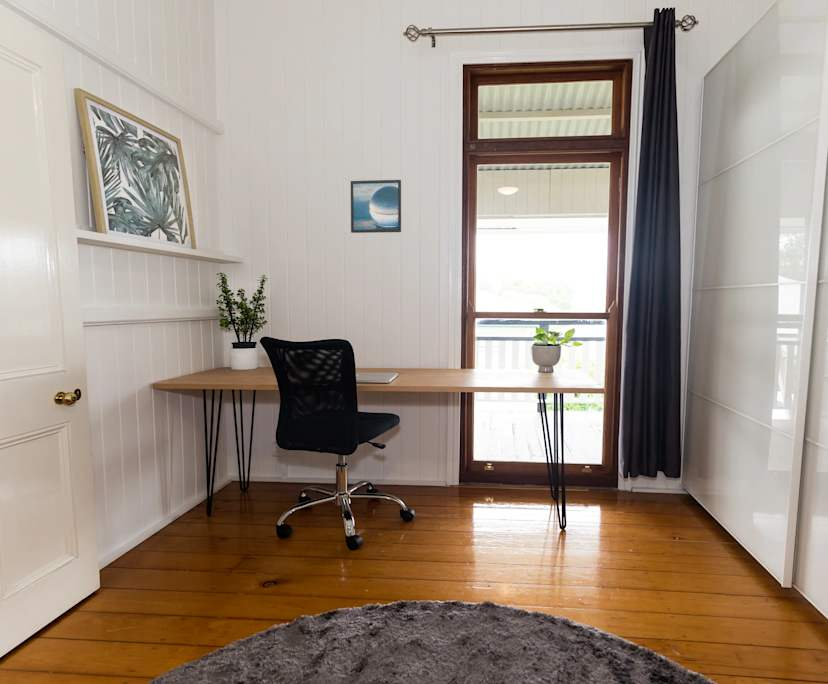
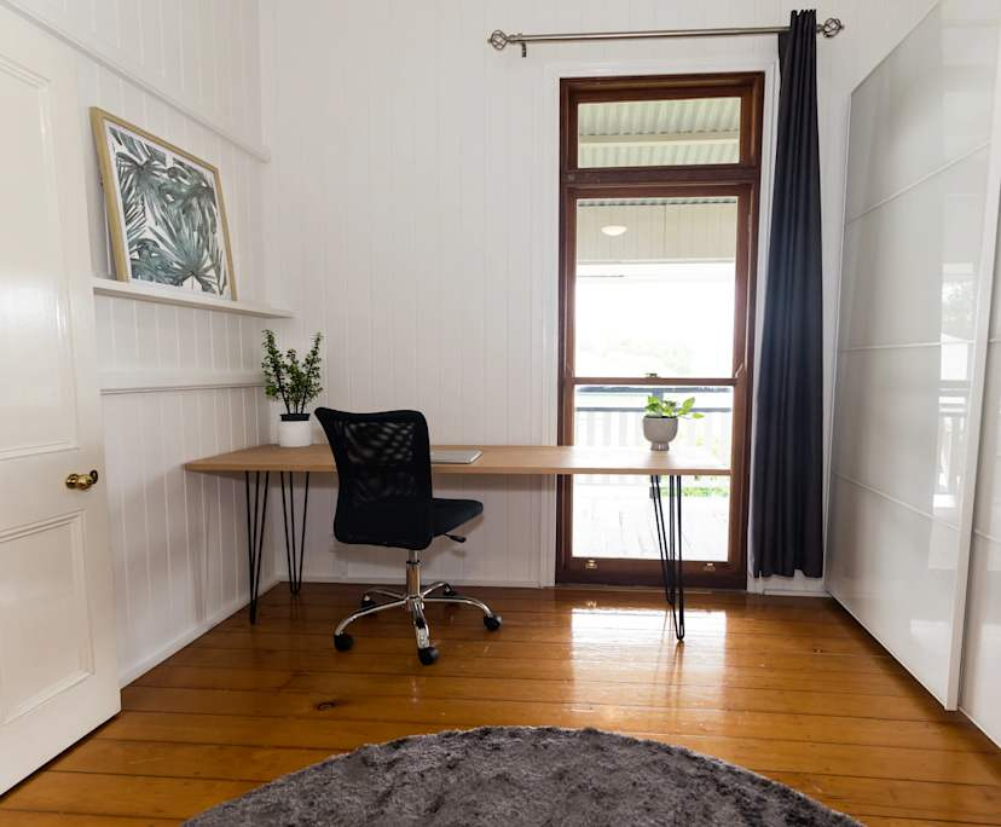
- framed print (375, 206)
